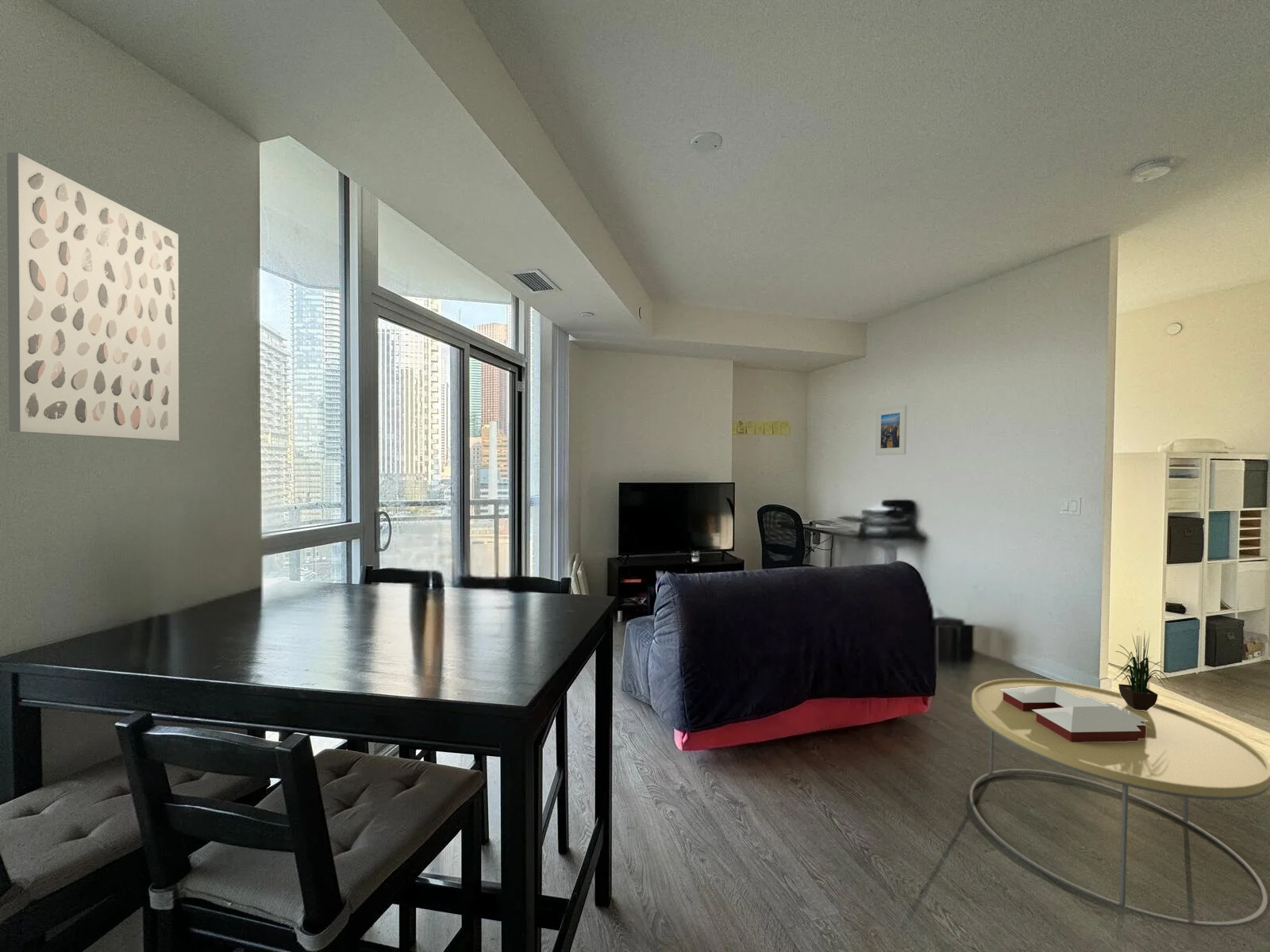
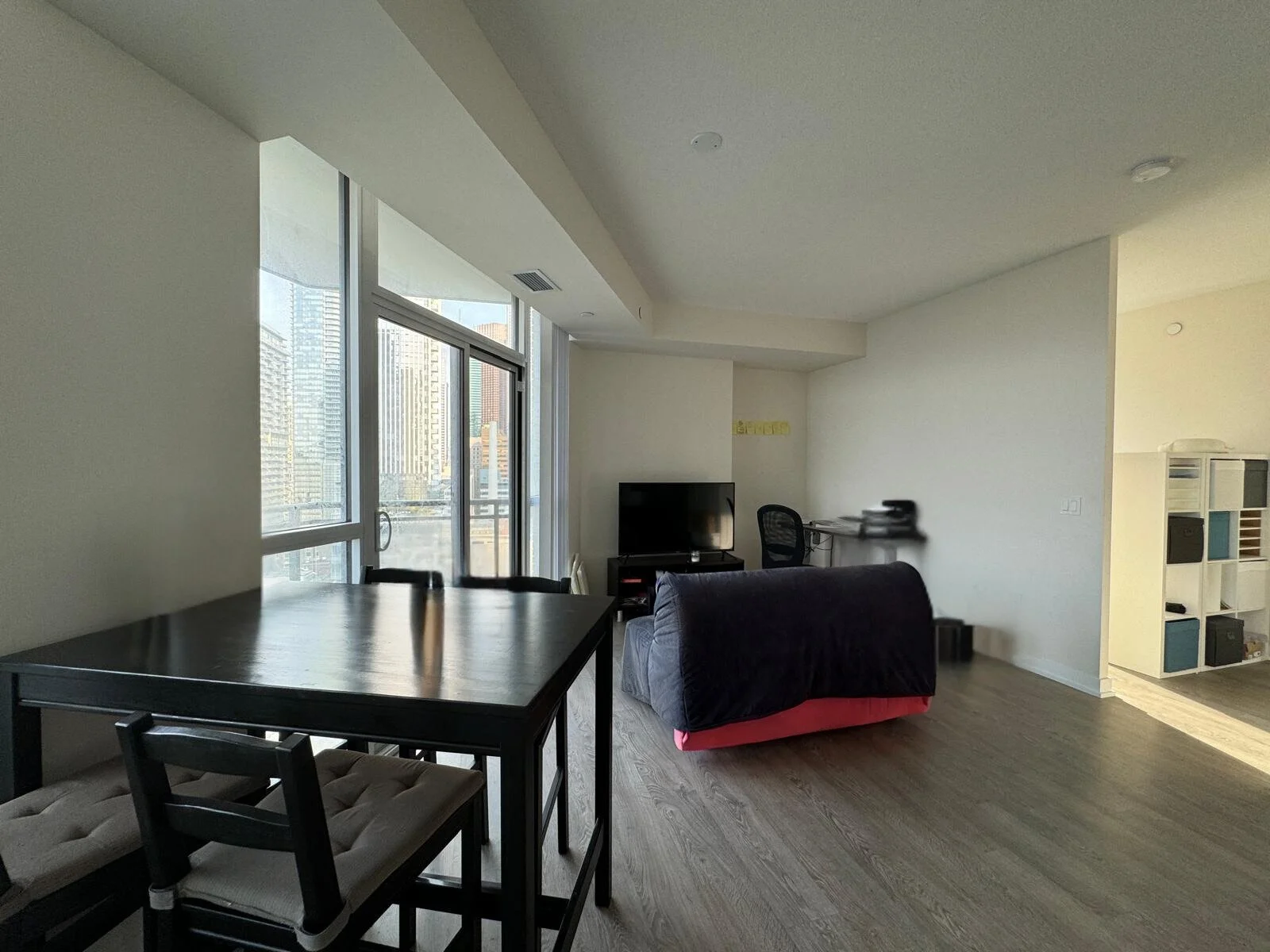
- coffee table (1099, 777)
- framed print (891, 431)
- potted plant (1140, 660)
- wall art (106, 318)
- books (1075, 704)
